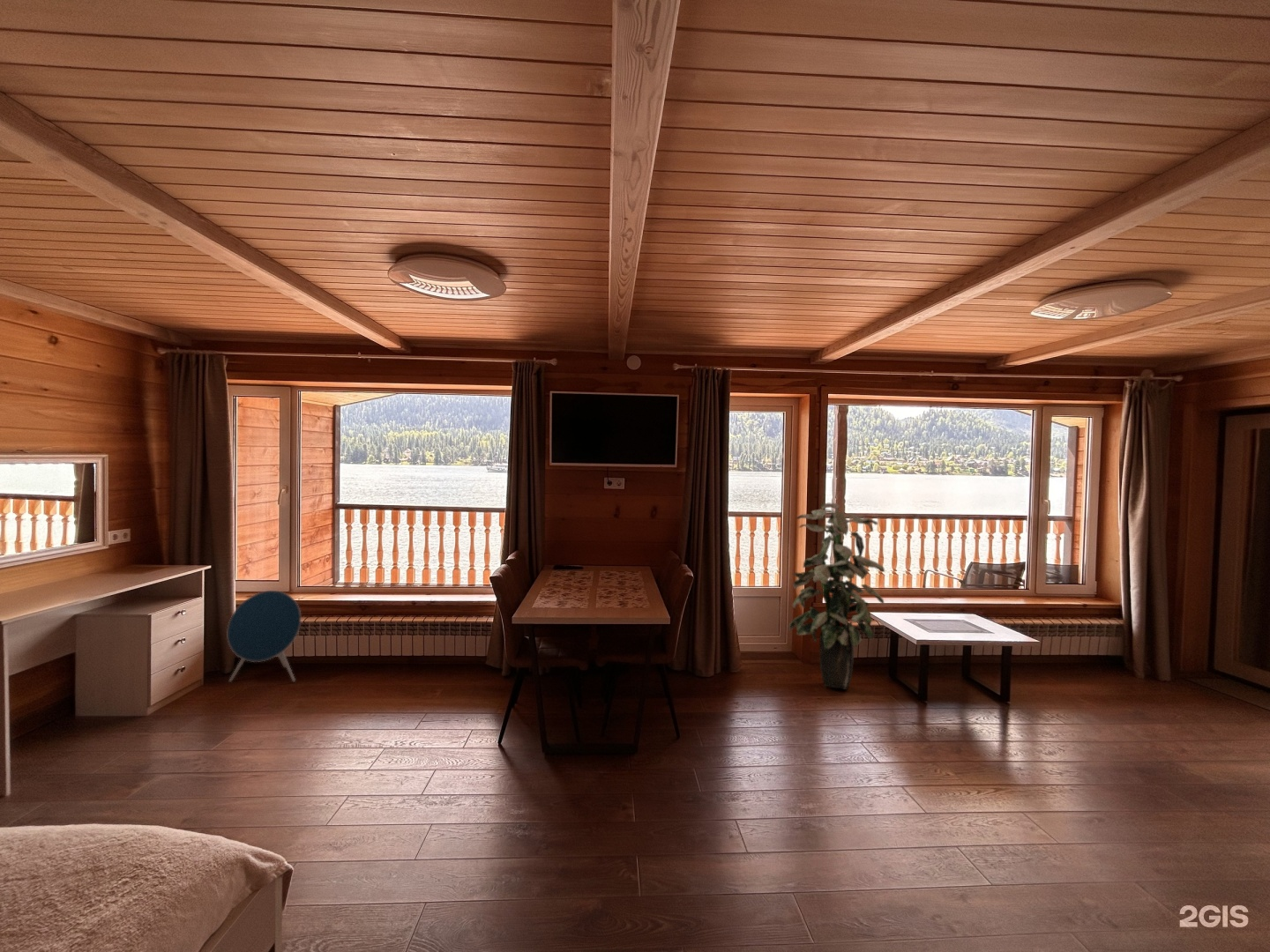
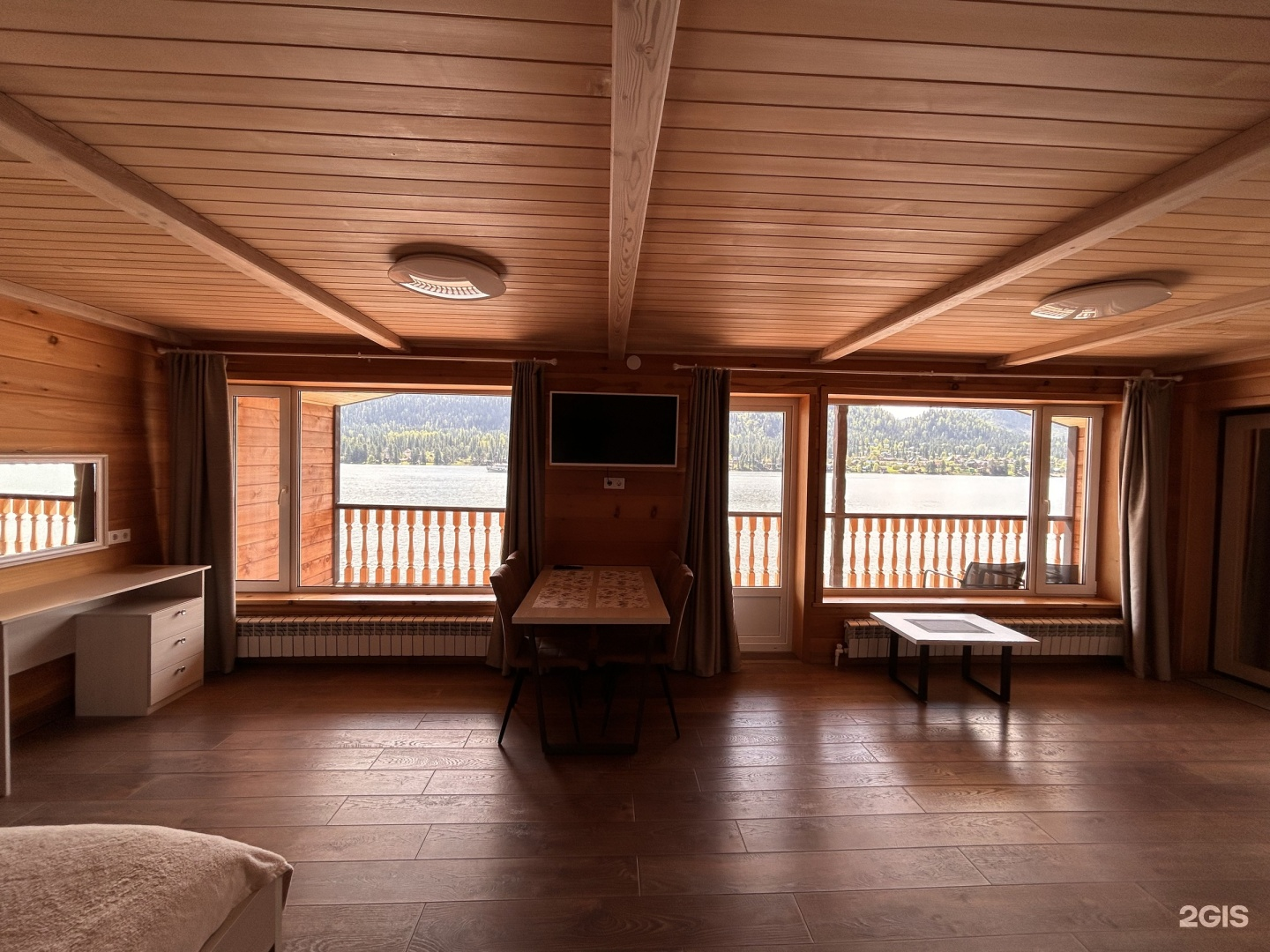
- speaker (271, 633)
- indoor plant (833, 592)
